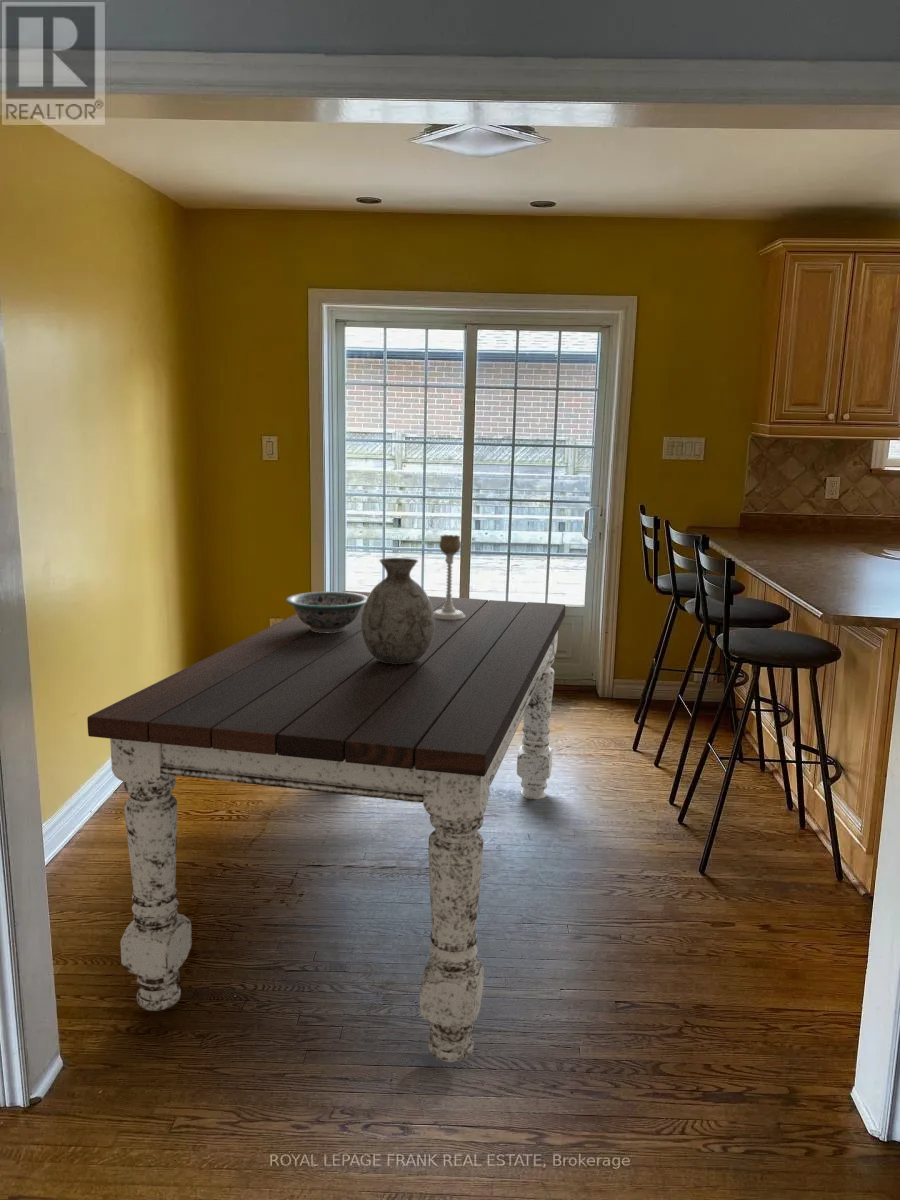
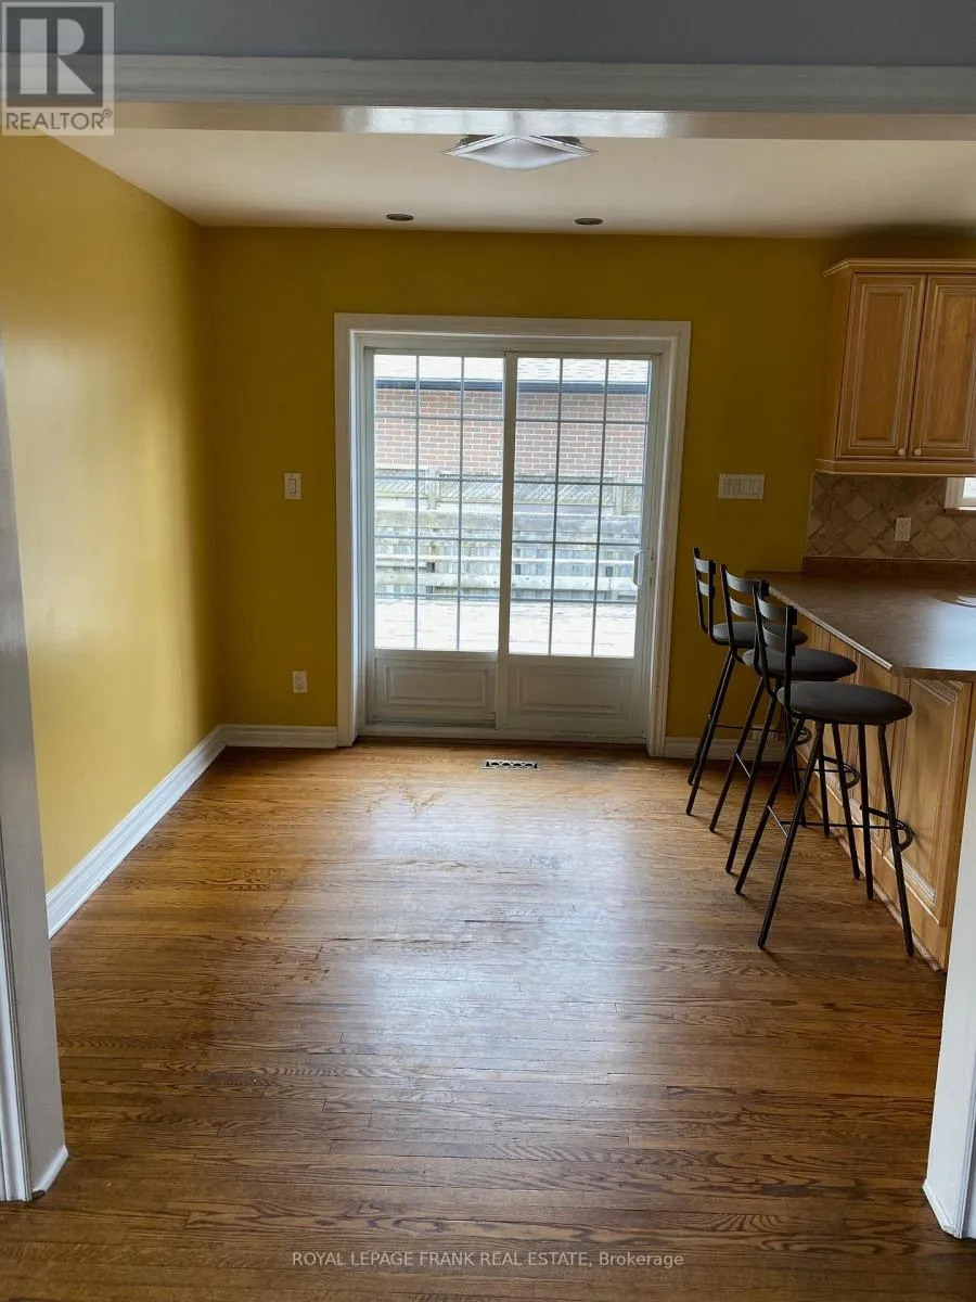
- candle holder (449, 576)
- vase (398, 610)
- dining table (389, 763)
- decorative bowl (327, 613)
